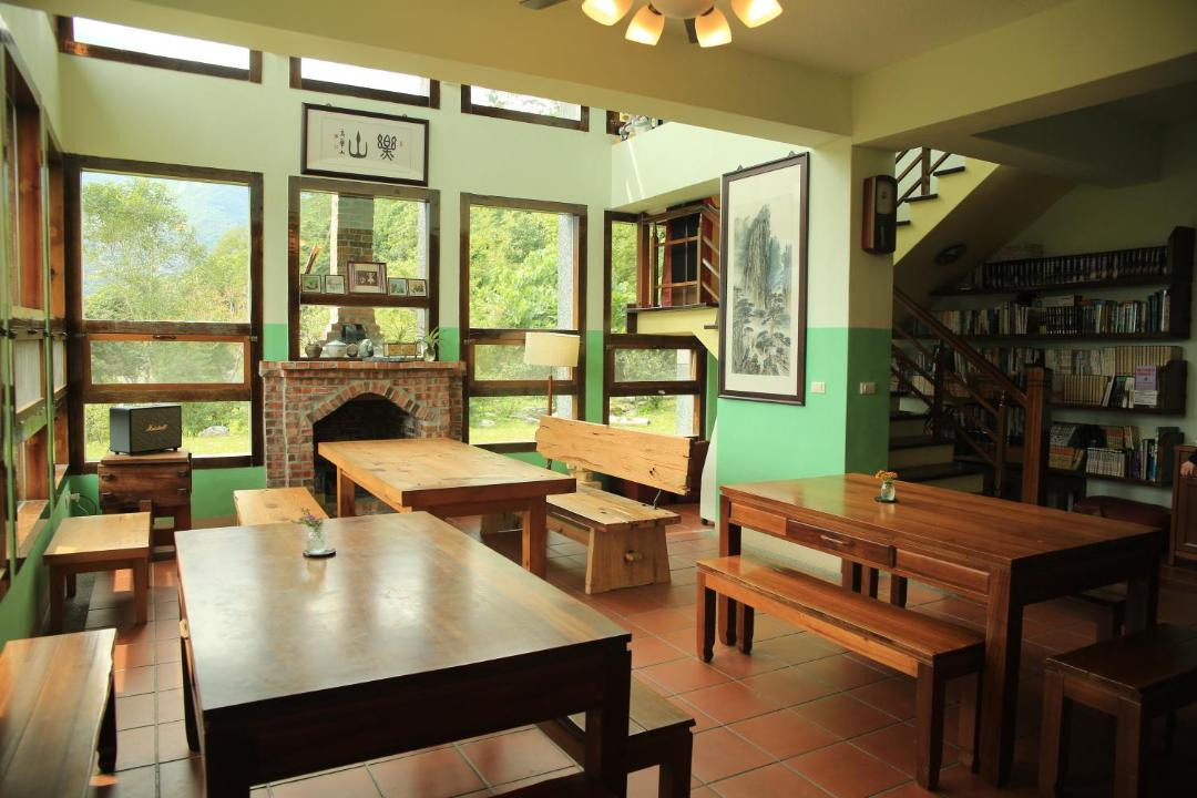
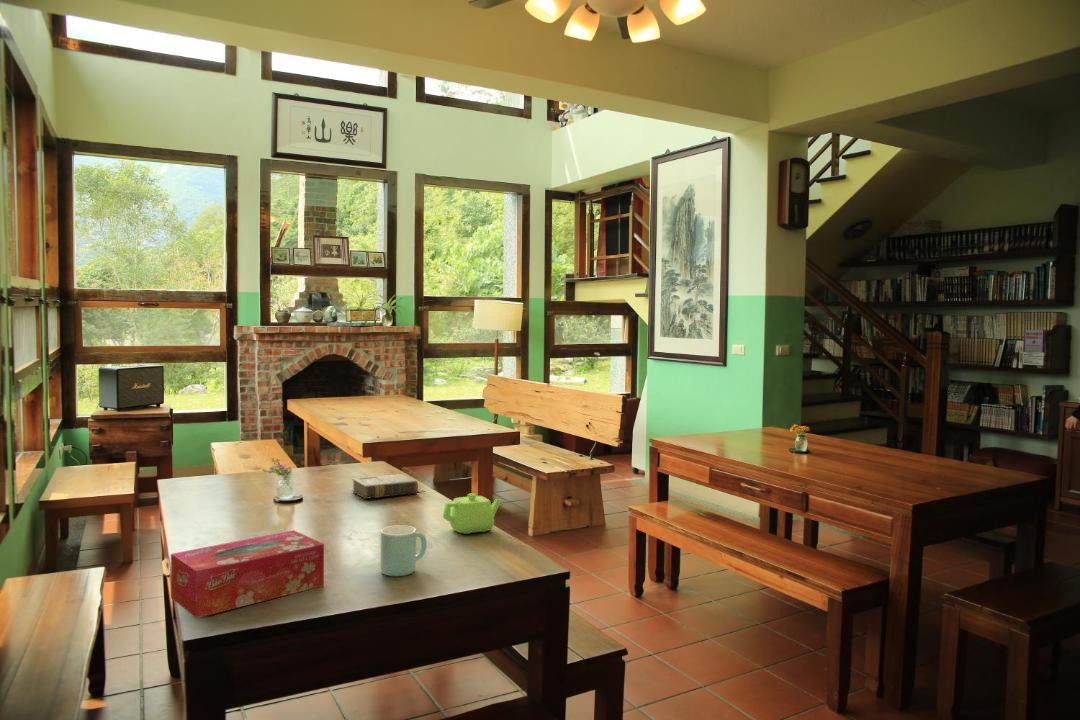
+ teapot (472, 511)
+ tissue box (249, 570)
+ mug (404, 549)
+ book (391, 485)
